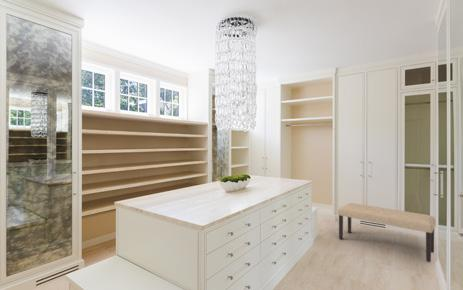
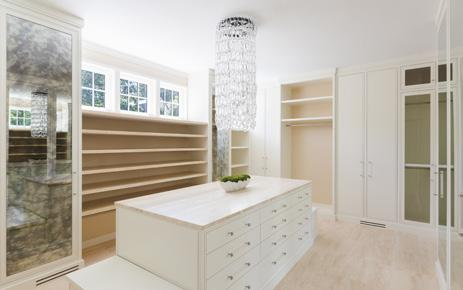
- bench (383, 223)
